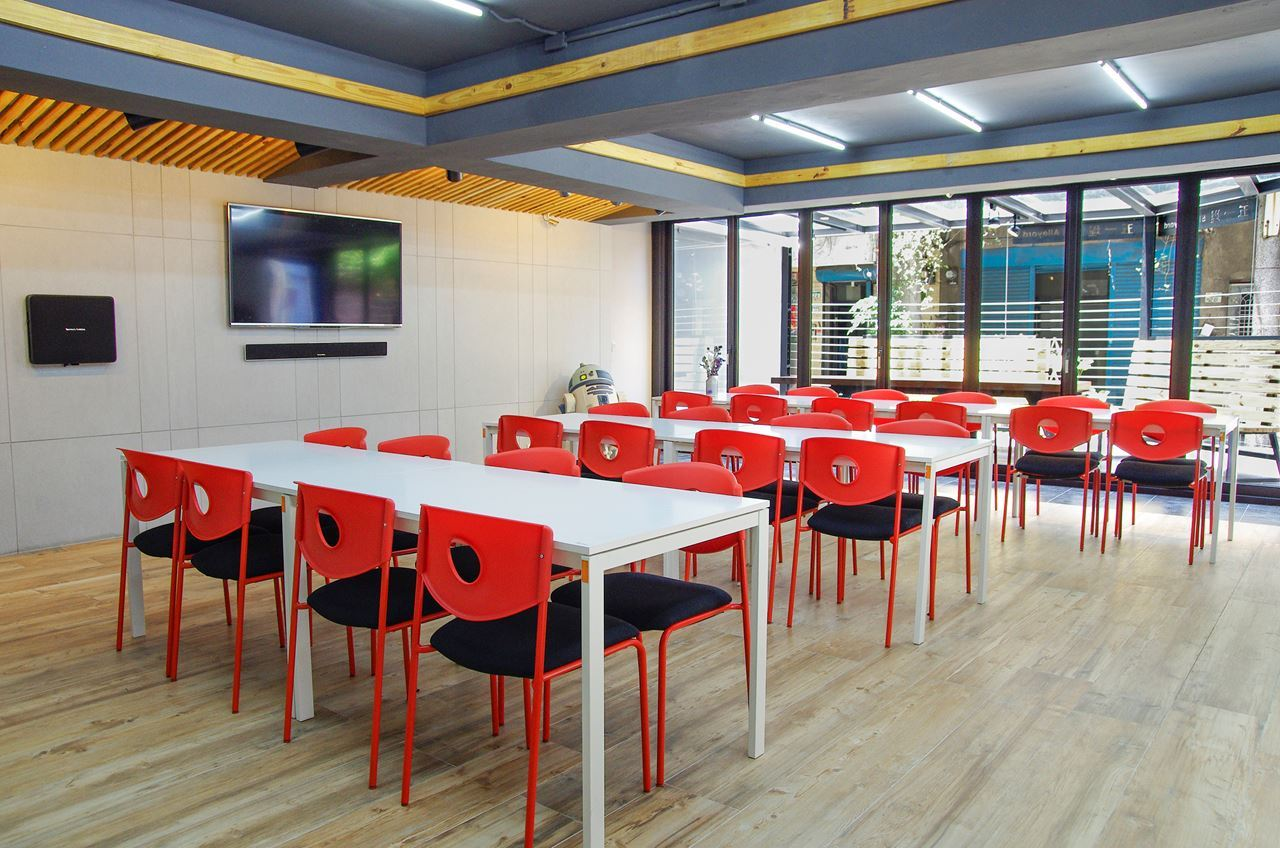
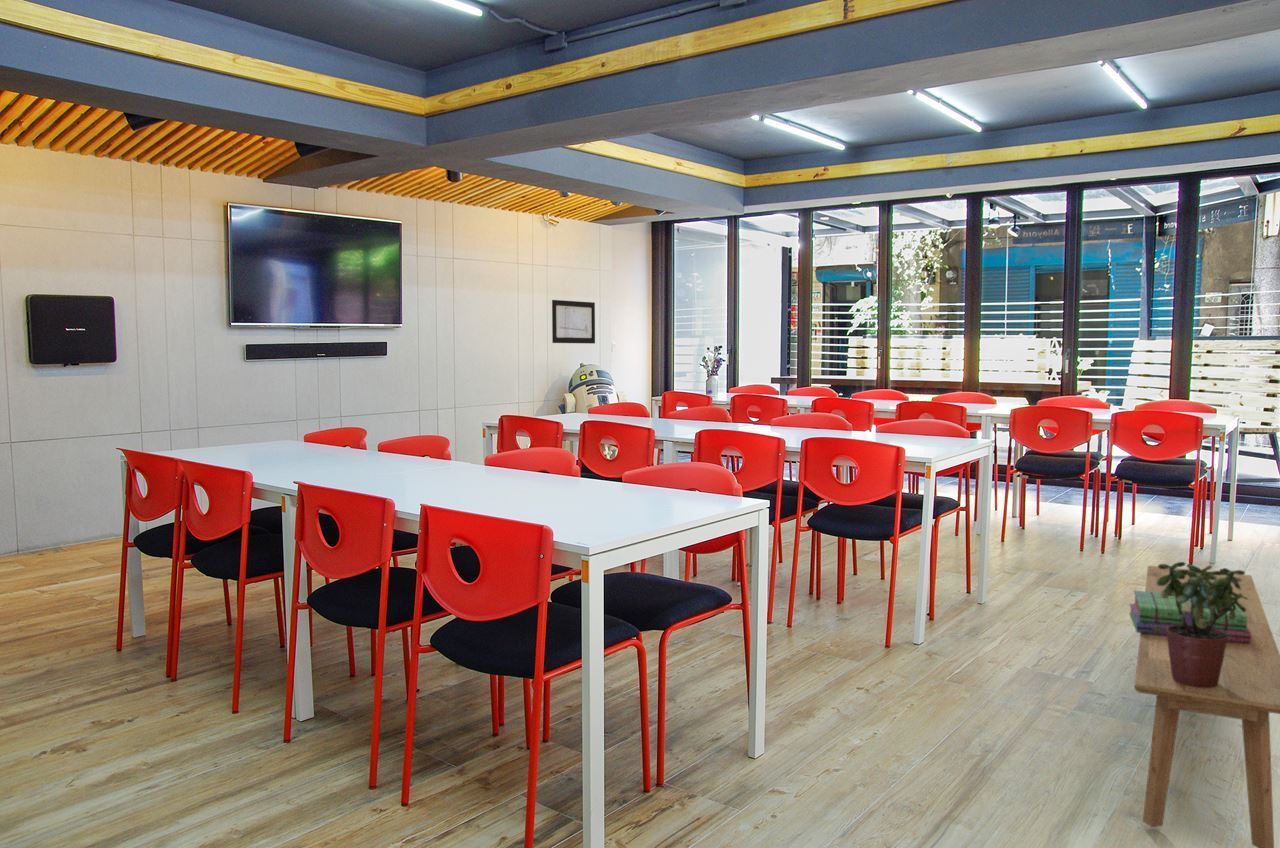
+ stack of books (1186, 614)
+ potted plant (1191, 618)
+ bench (1201, 688)
+ wall art (574, 322)
